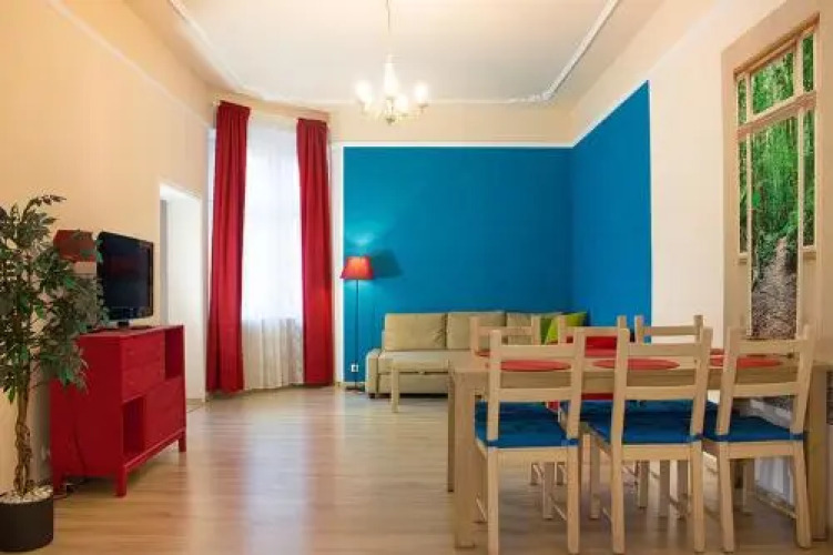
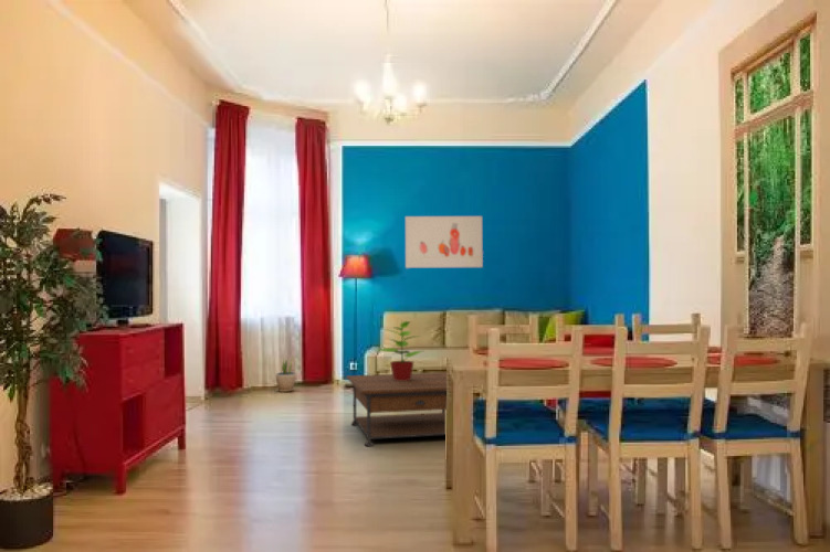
+ coffee table (409, 406)
+ wall art (443, 242)
+ potted plant (401, 348)
+ potted plant (285, 372)
